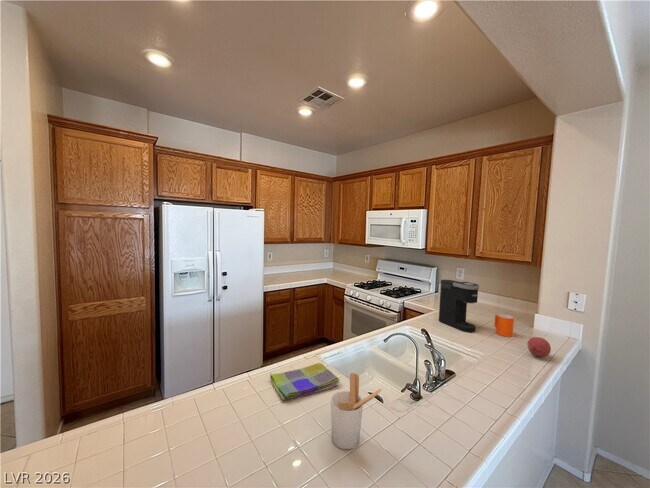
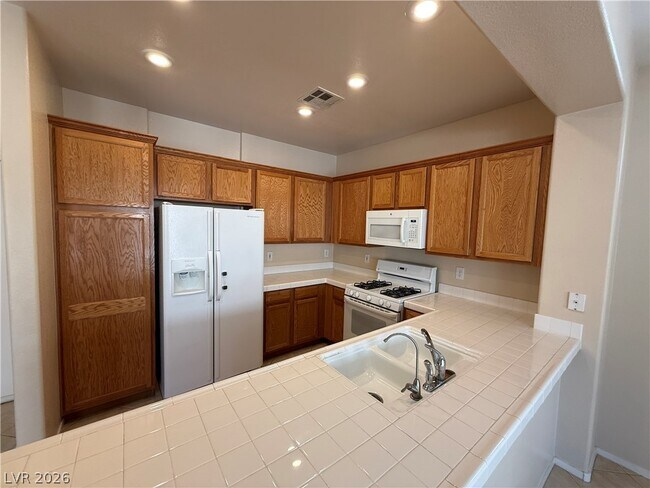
- utensil holder (354, 412)
- dish towel (304, 378)
- coffee maker (457, 303)
- mug (502, 324)
- fruit (539, 346)
